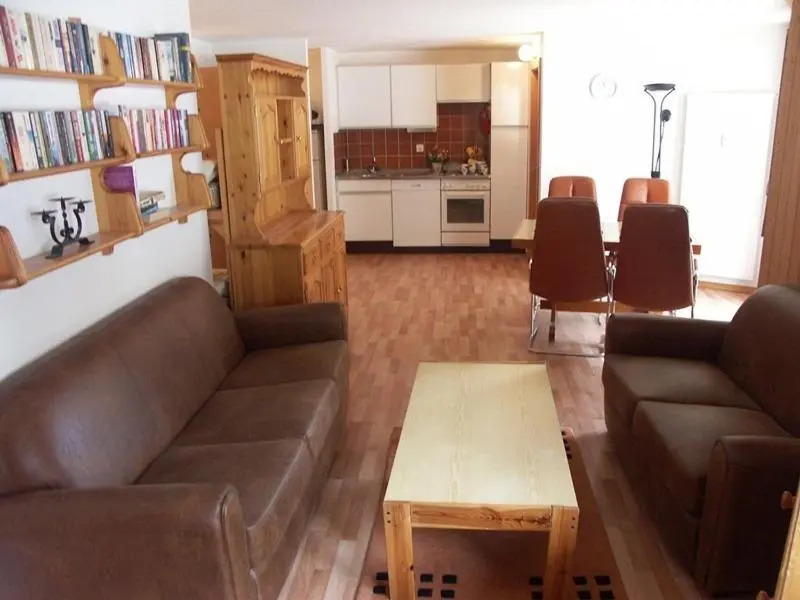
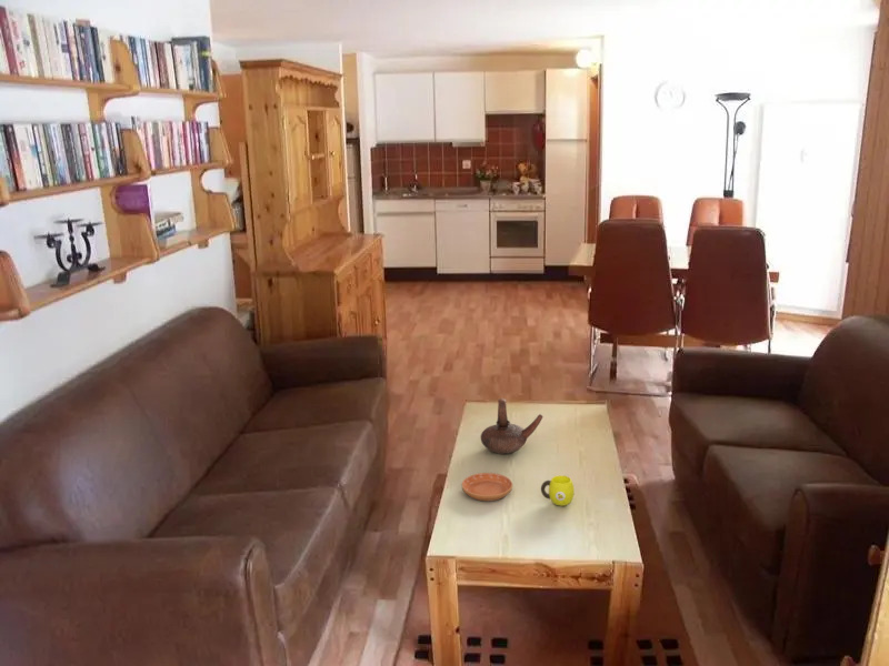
+ teapot (511, 425)
+ cup (557, 491)
+ saucer (487, 487)
